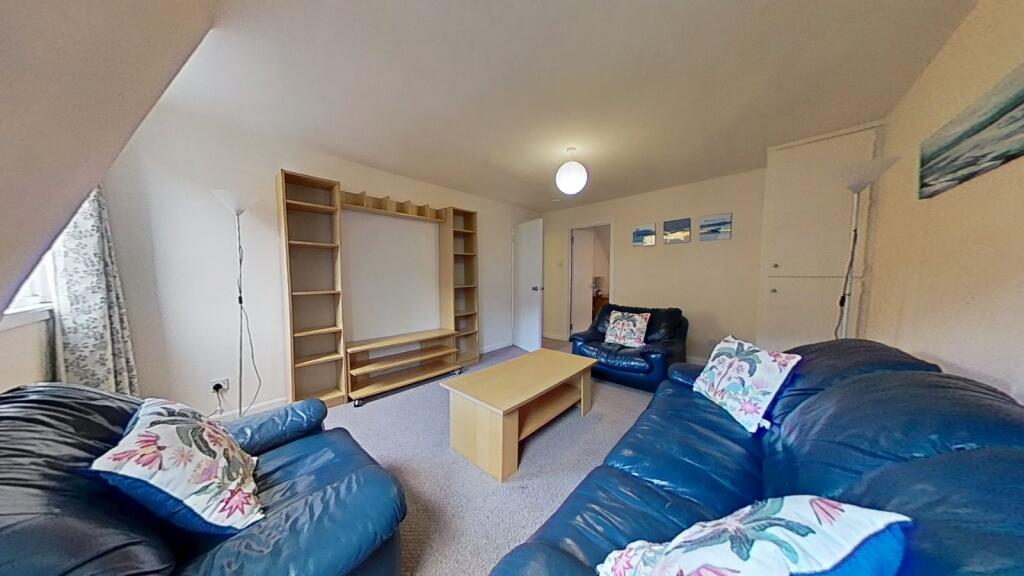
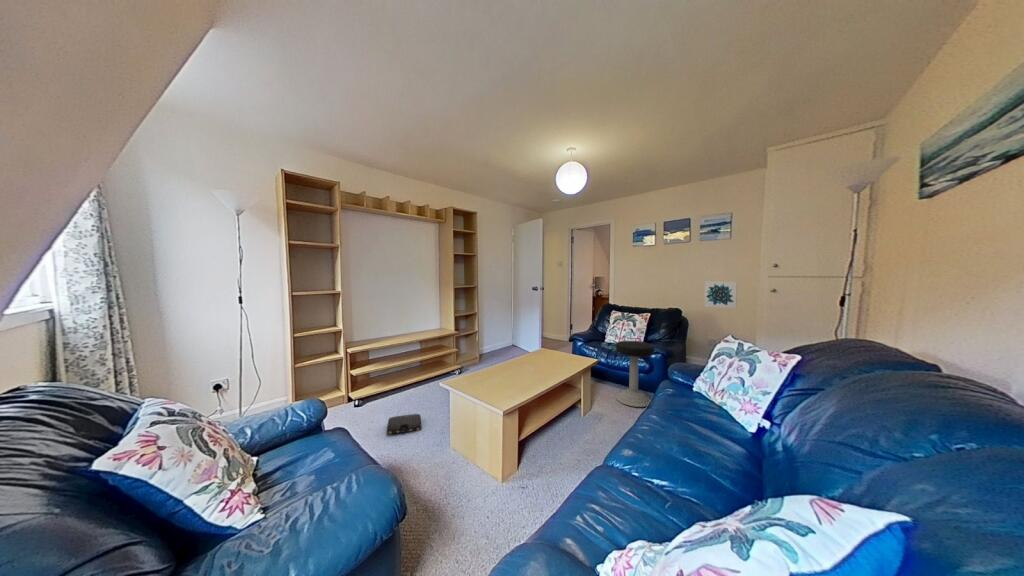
+ stool (633, 372)
+ wall art (720, 294)
+ bag (404, 422)
